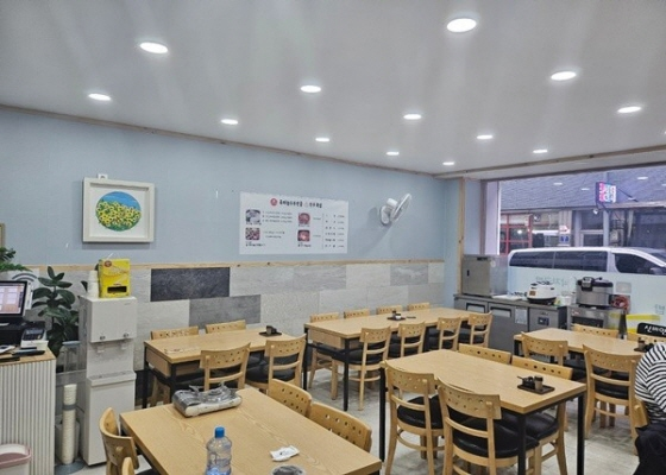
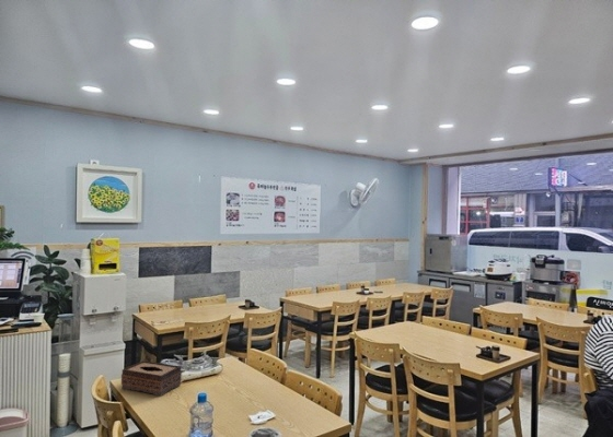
+ tissue box (151, 377)
